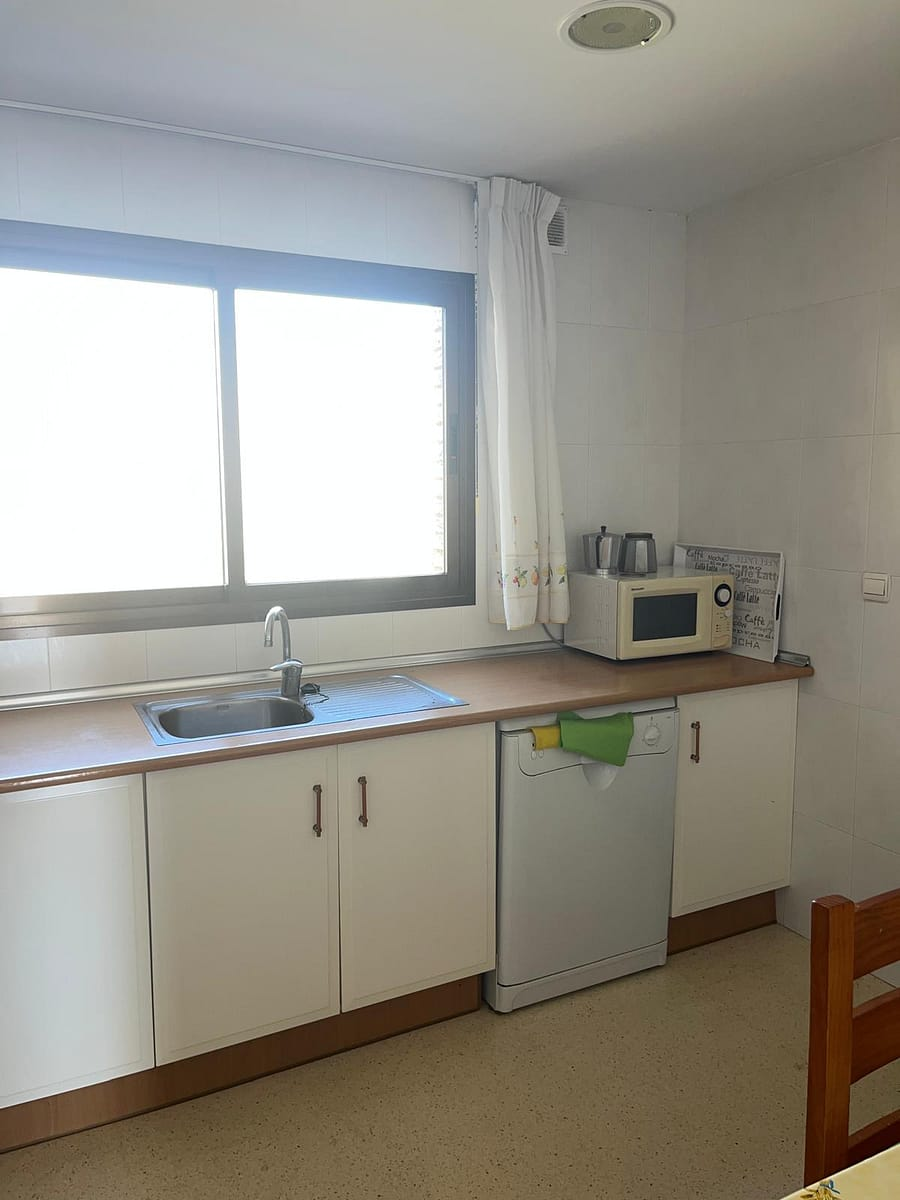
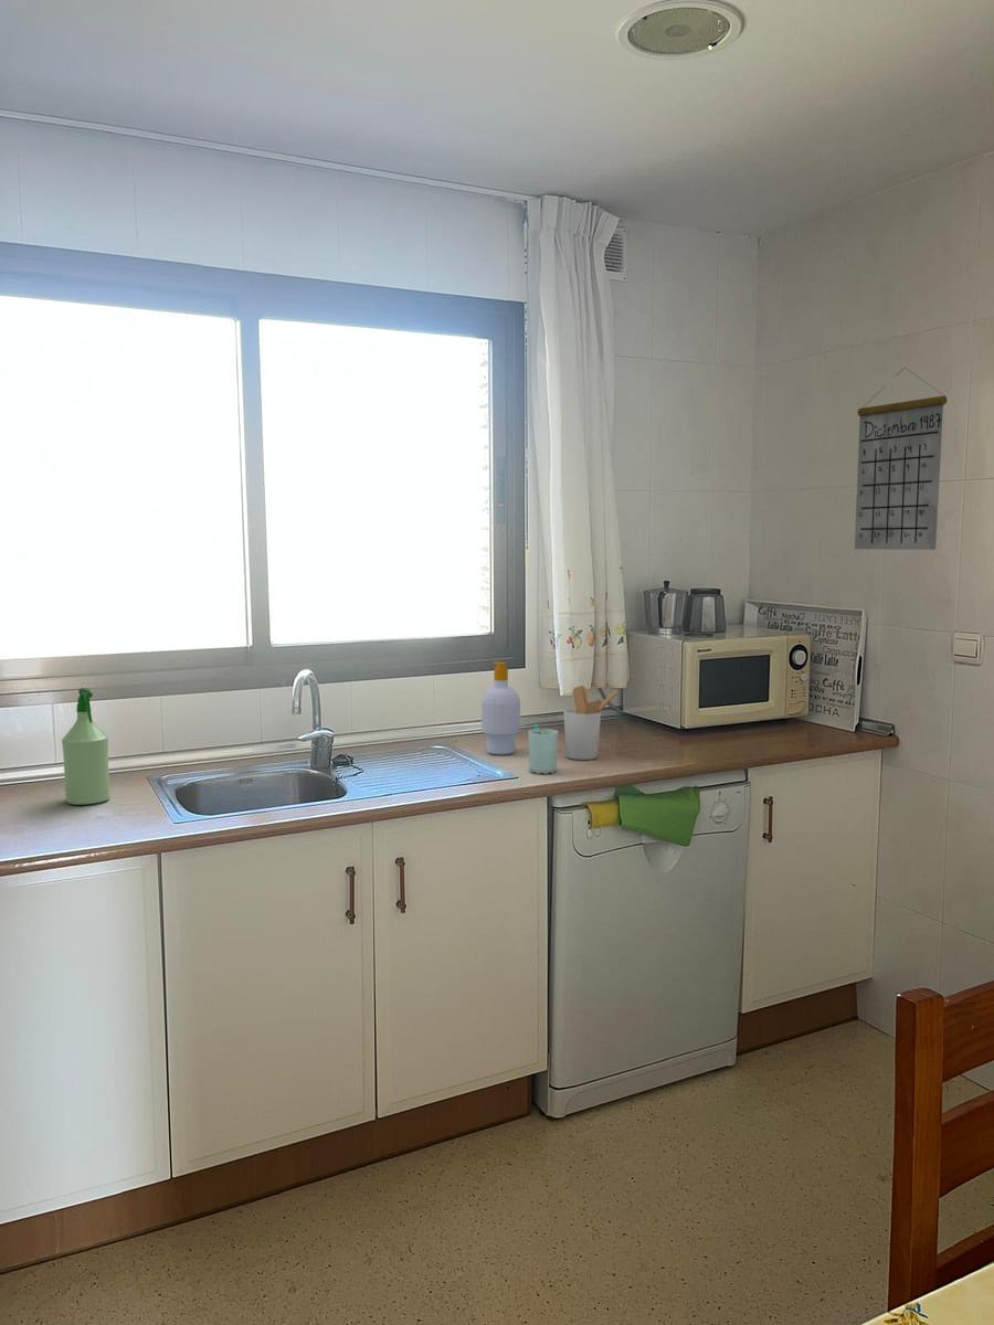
+ utensil holder (591, 722)
+ calendar (898, 458)
+ spray bottle (85, 743)
+ soap bottle (500, 708)
+ cup (542, 746)
